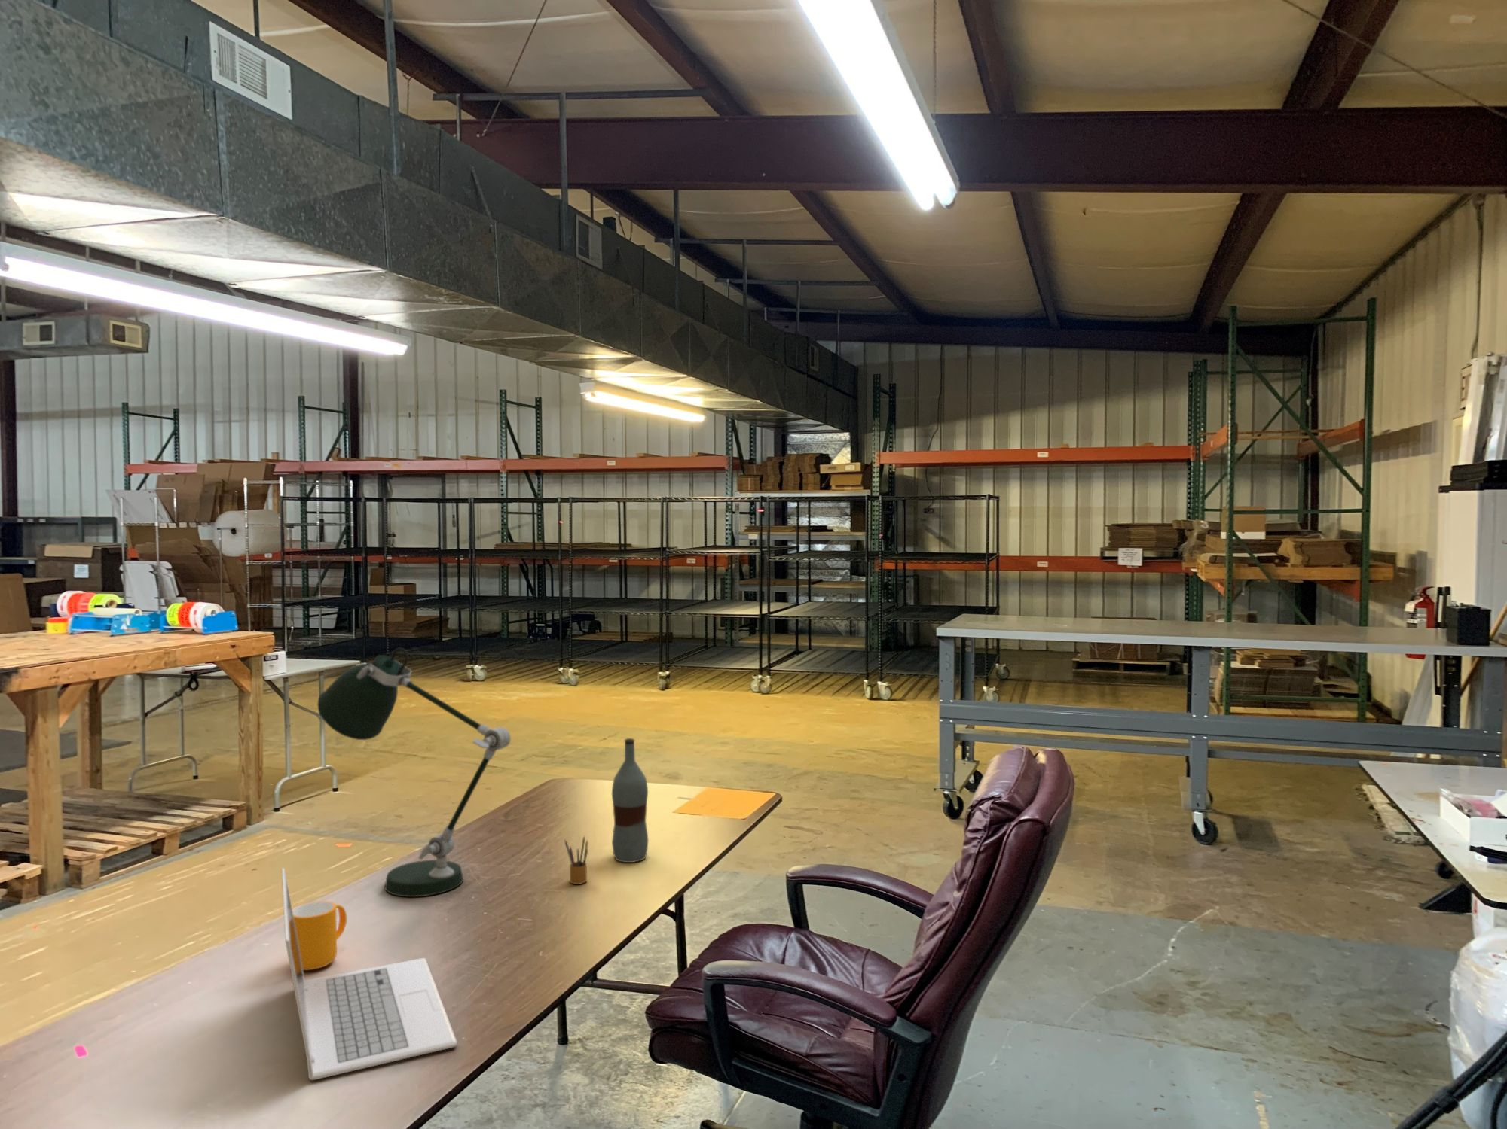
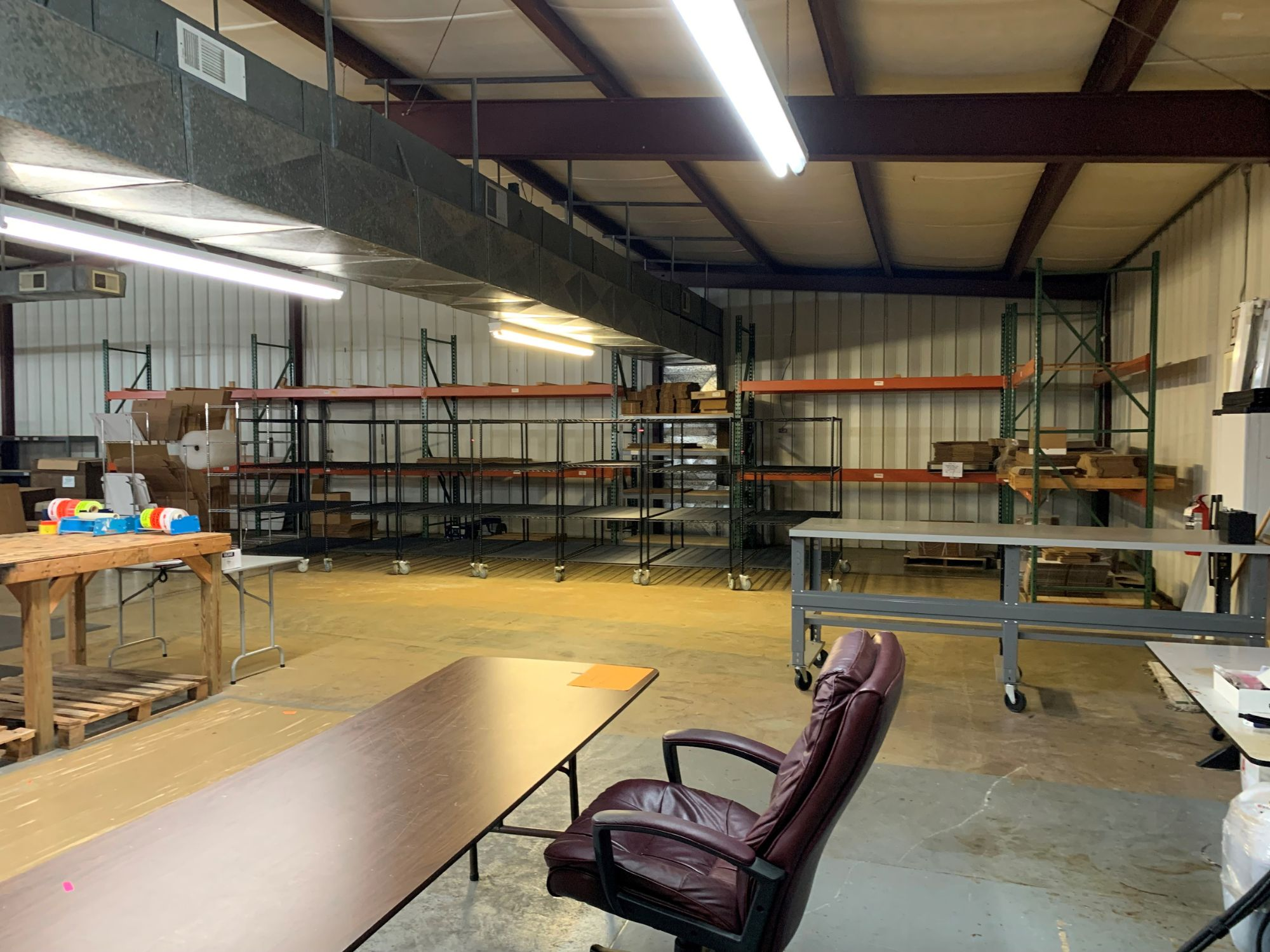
- pencil box (578, 860)
- mug (320, 932)
- laptop (369, 968)
- desk lamp (380, 733)
- bottle (630, 798)
